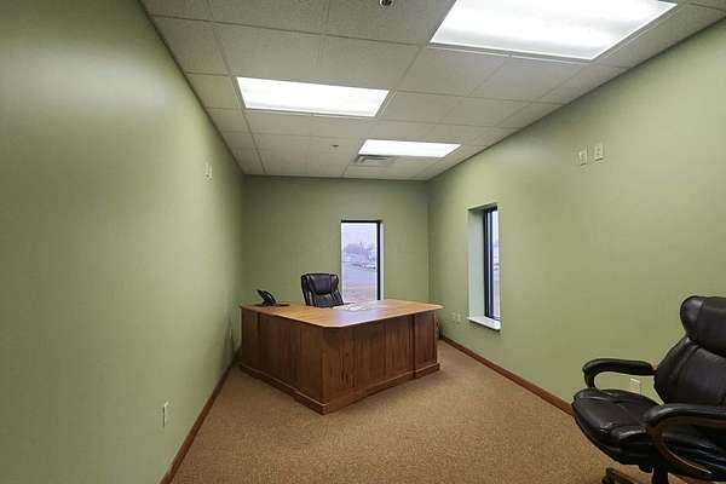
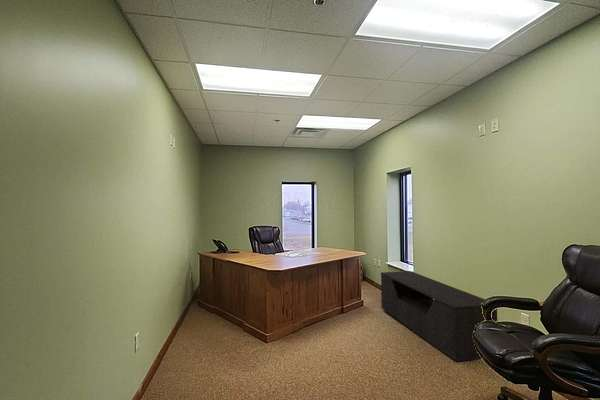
+ media console (427, 307)
